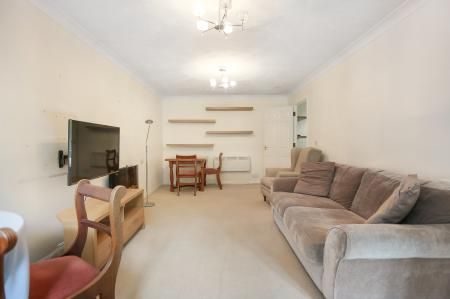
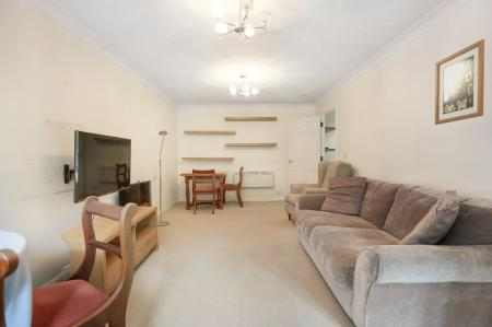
+ wall art (456, 86)
